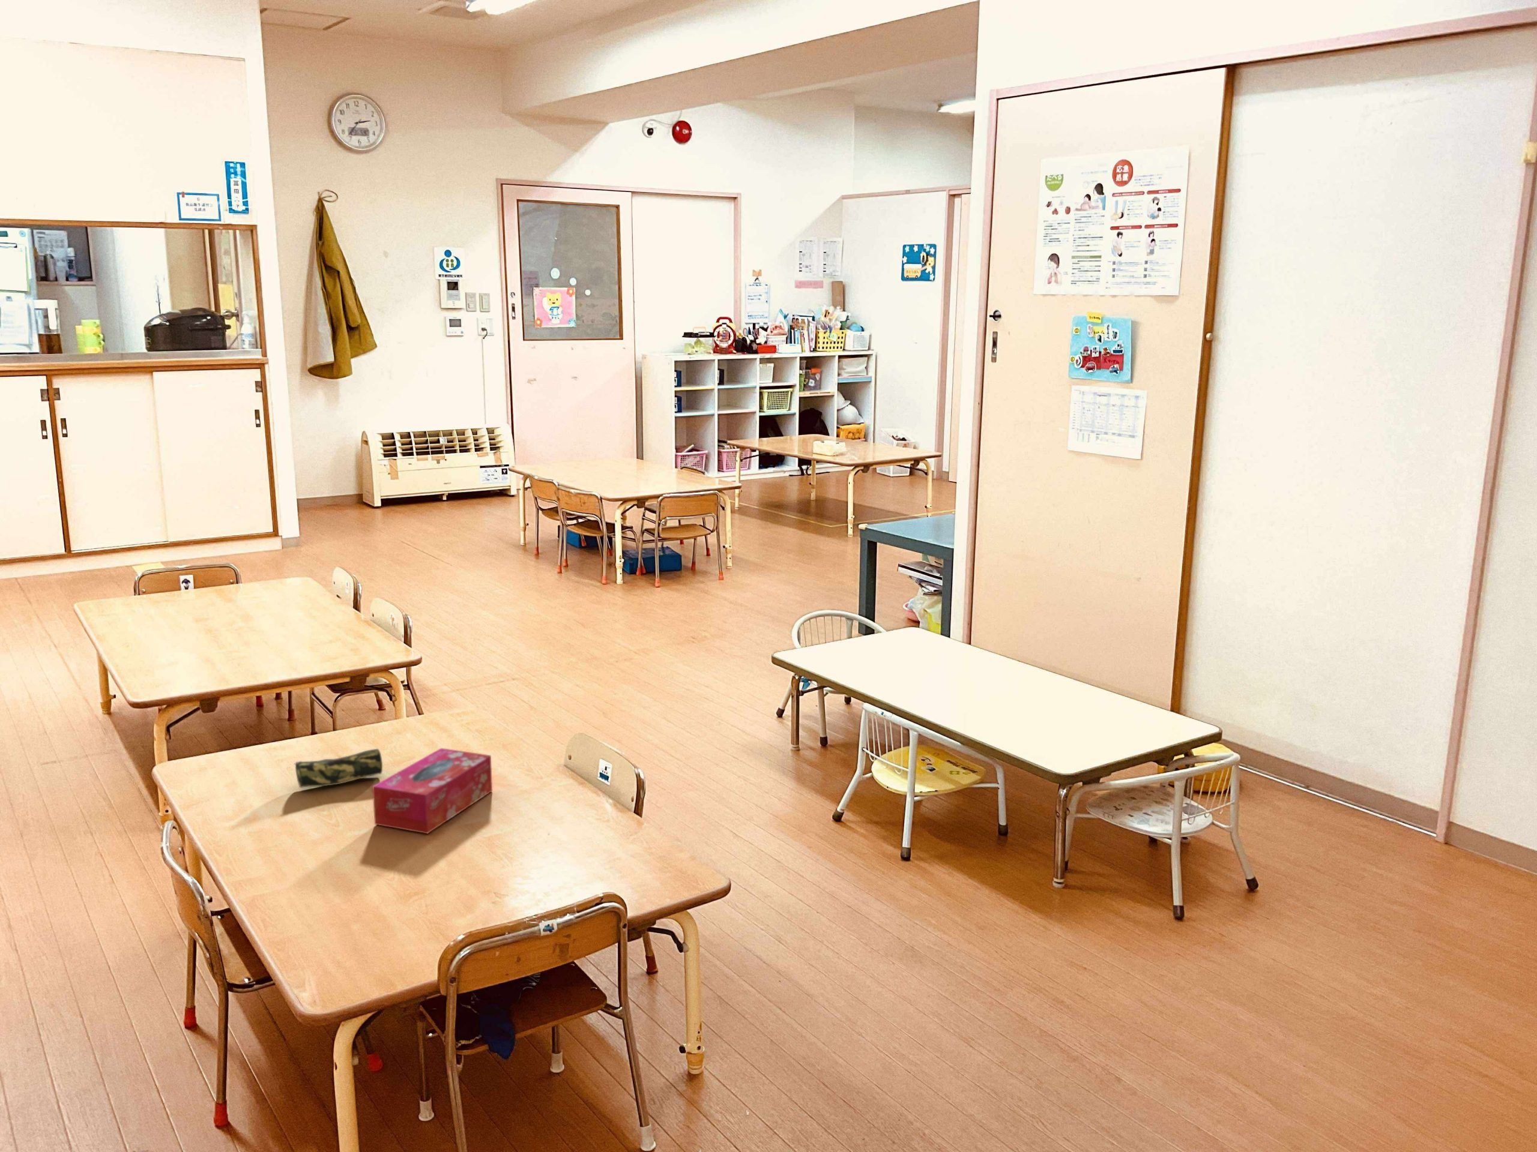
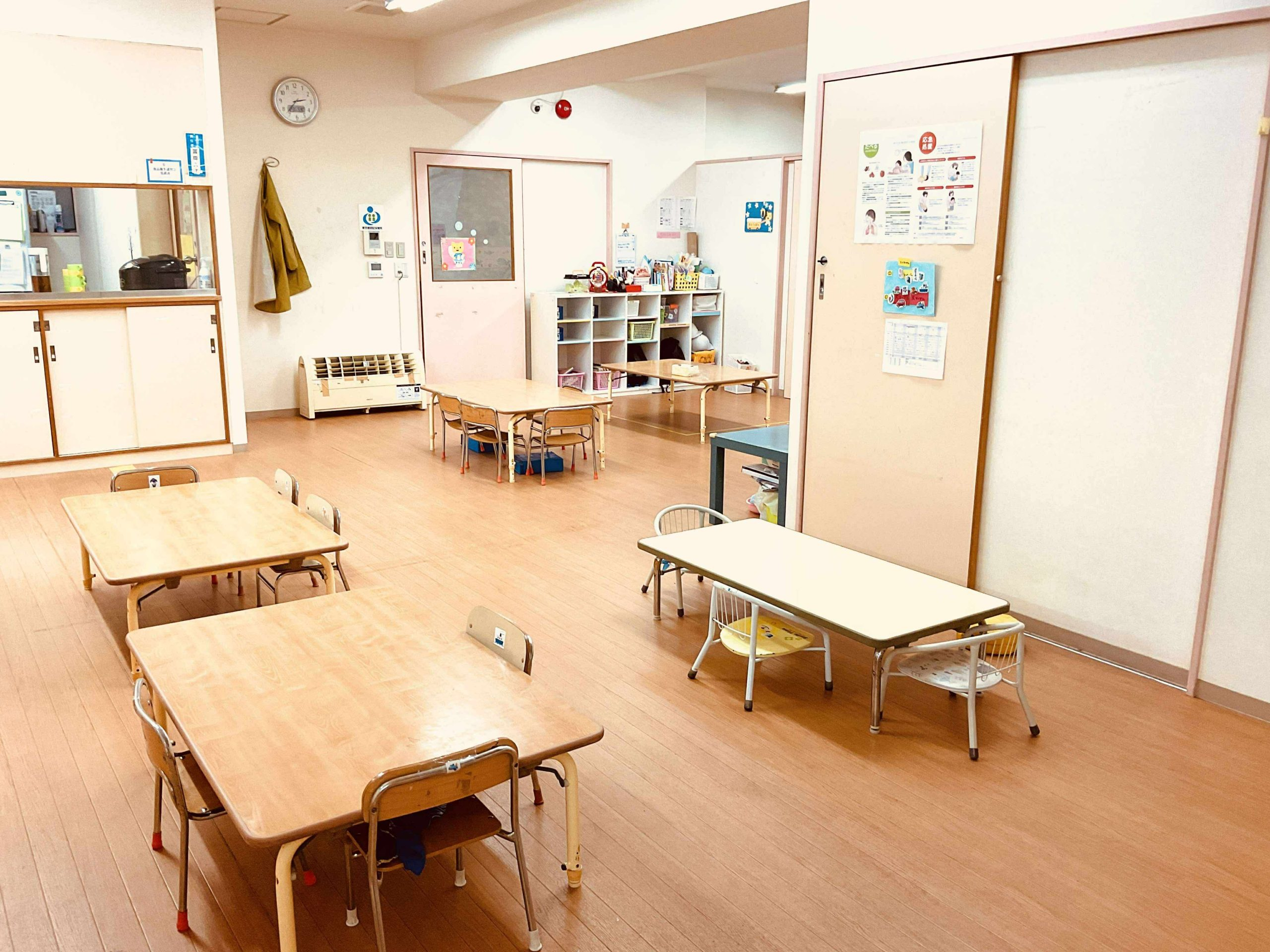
- tissue box (434, 789)
- pencil case (336, 768)
